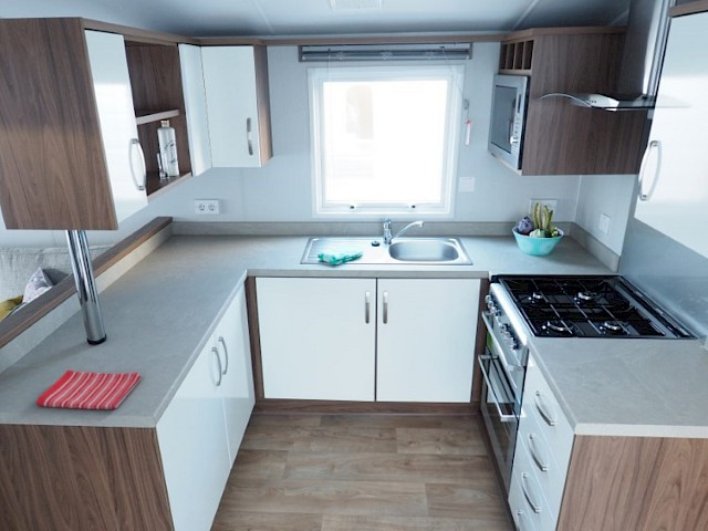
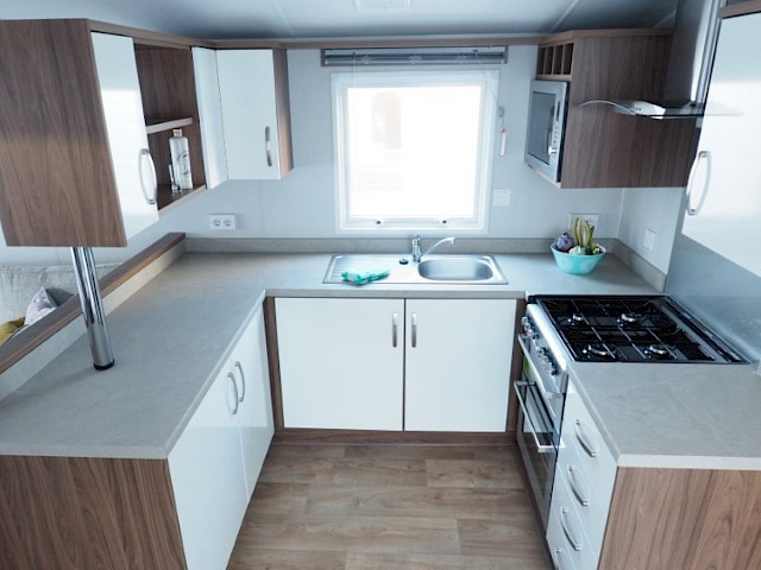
- dish towel (90, 388)
